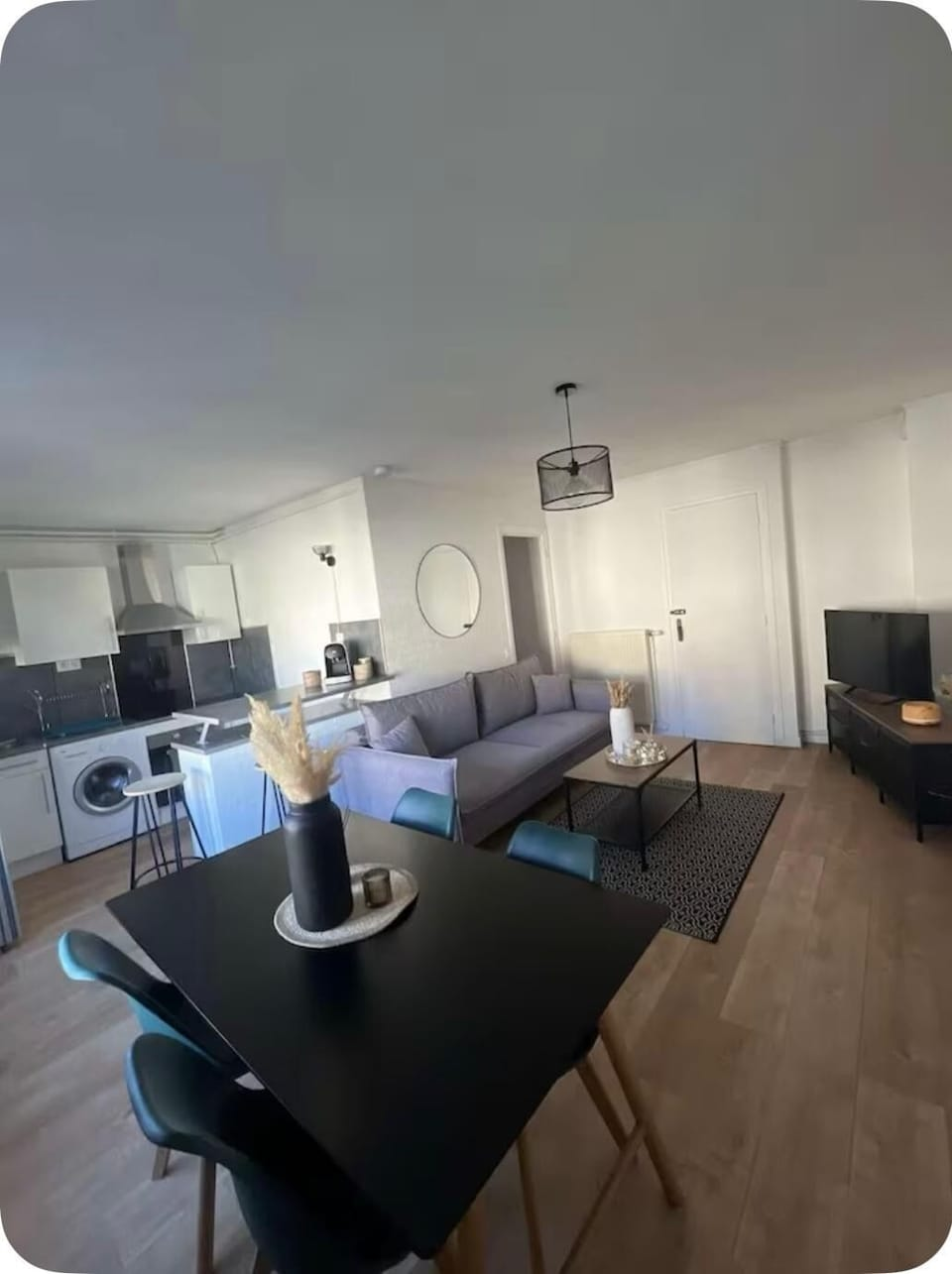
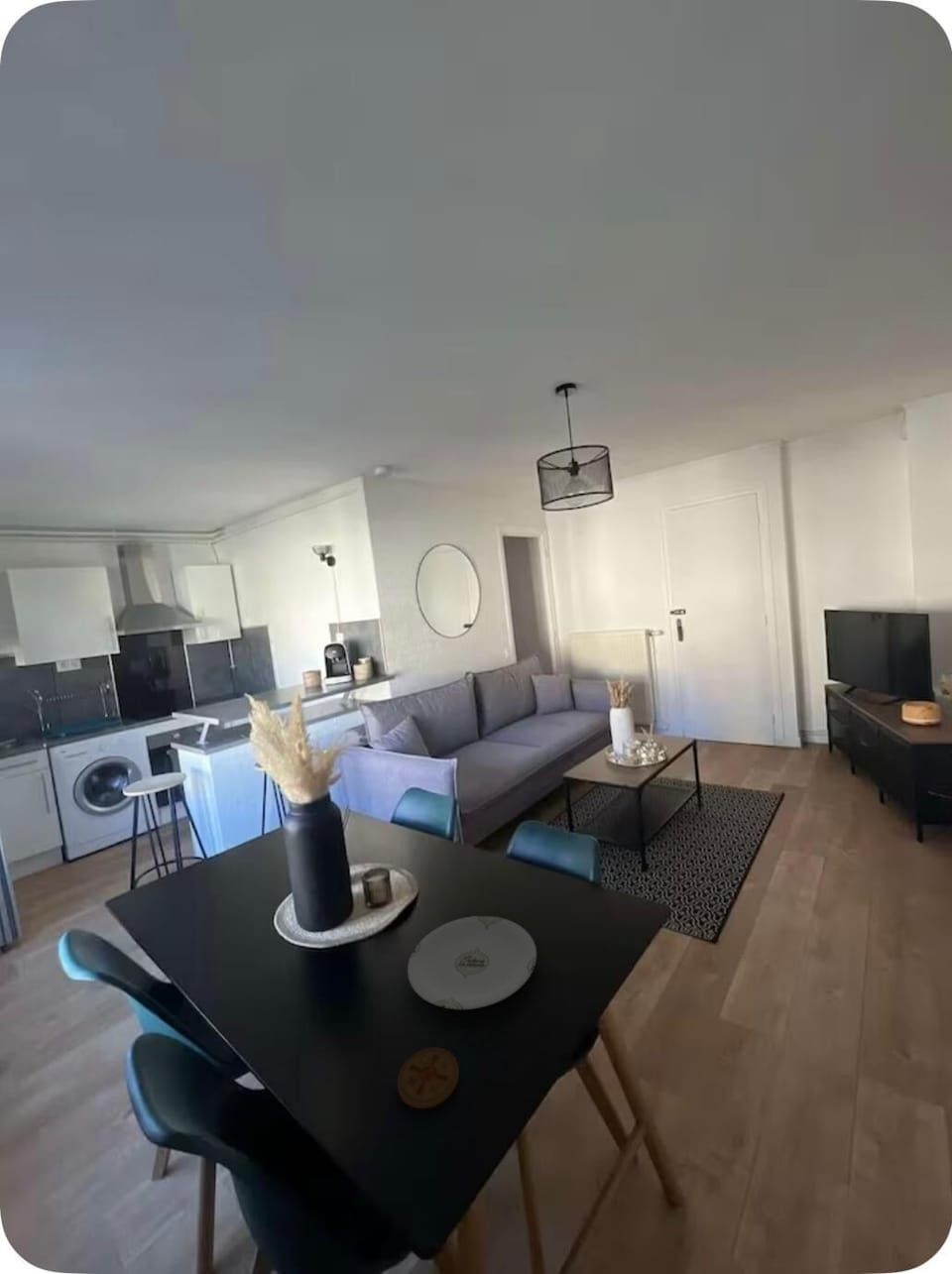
+ coaster (427, 1076)
+ plate (472, 961)
